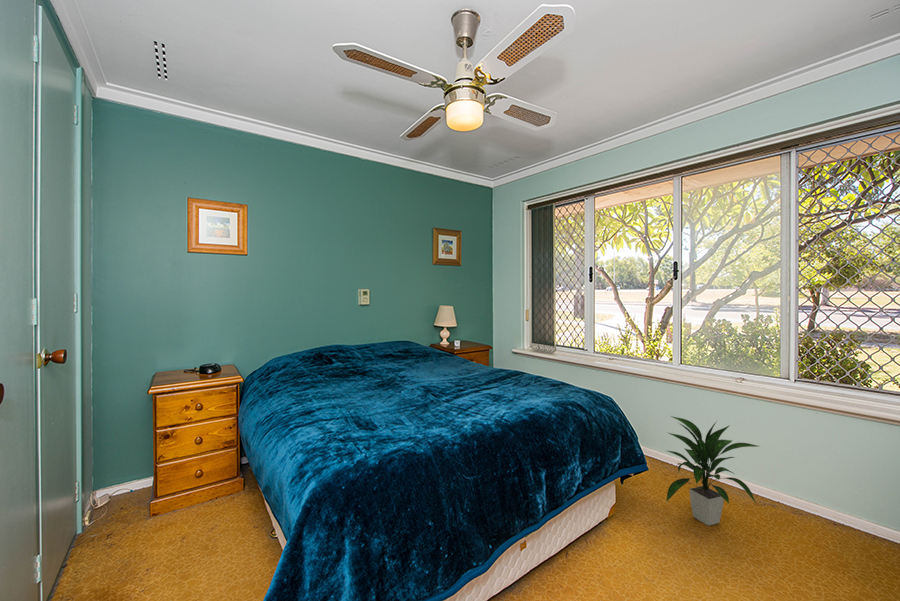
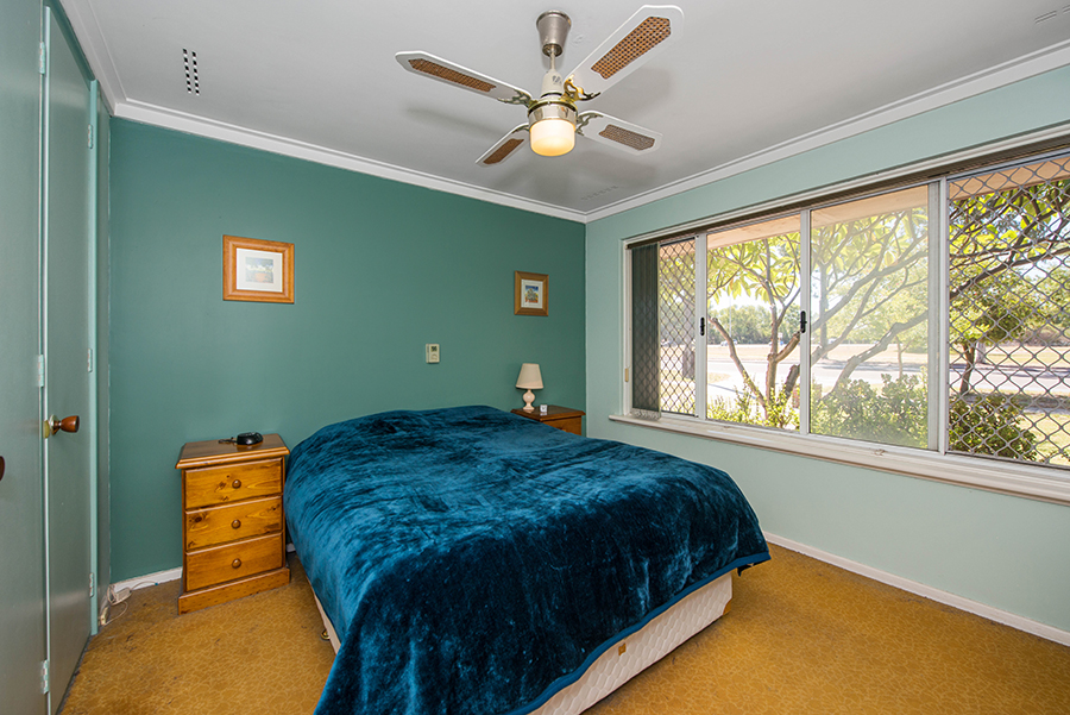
- indoor plant (702, 467)
